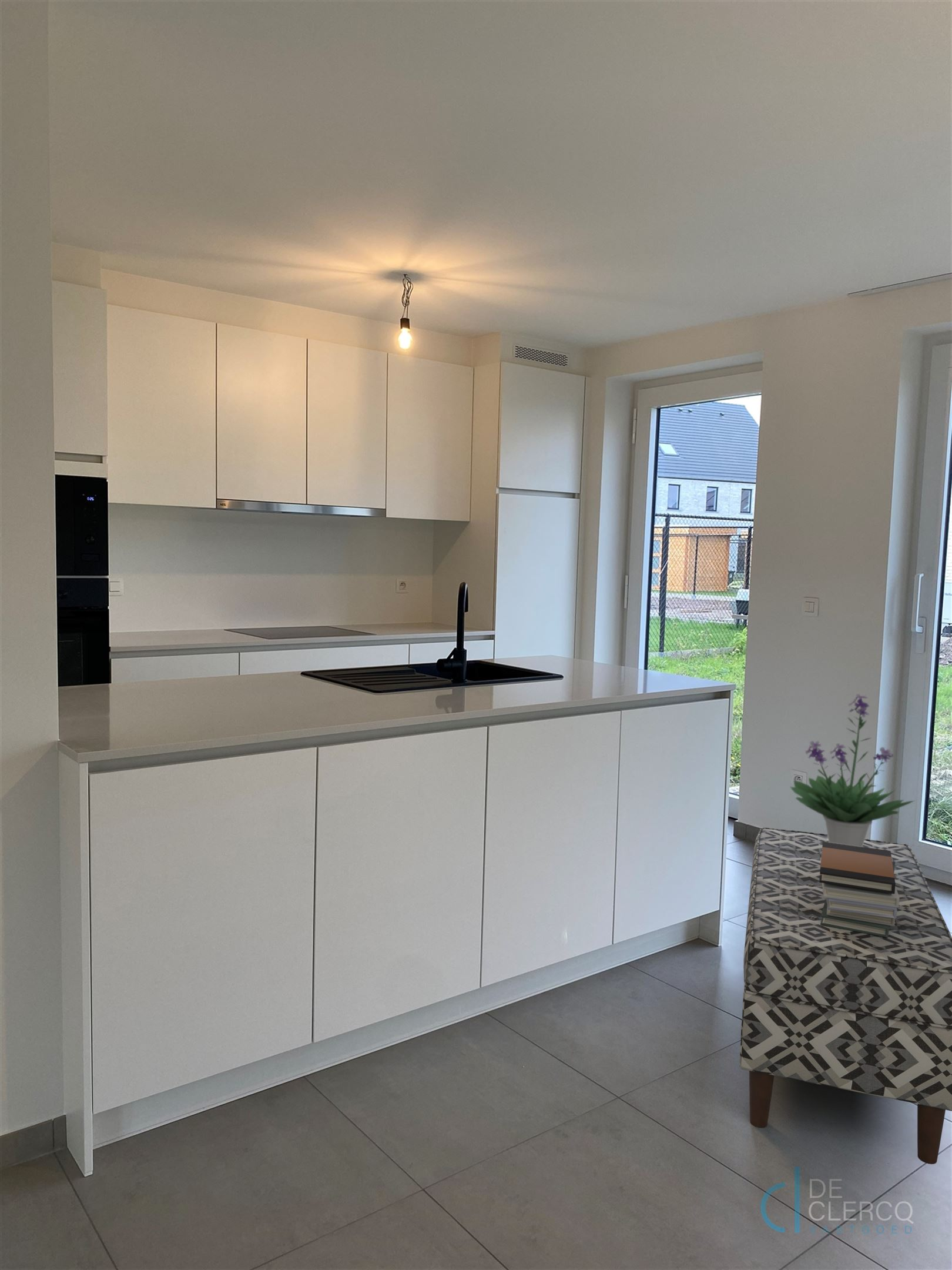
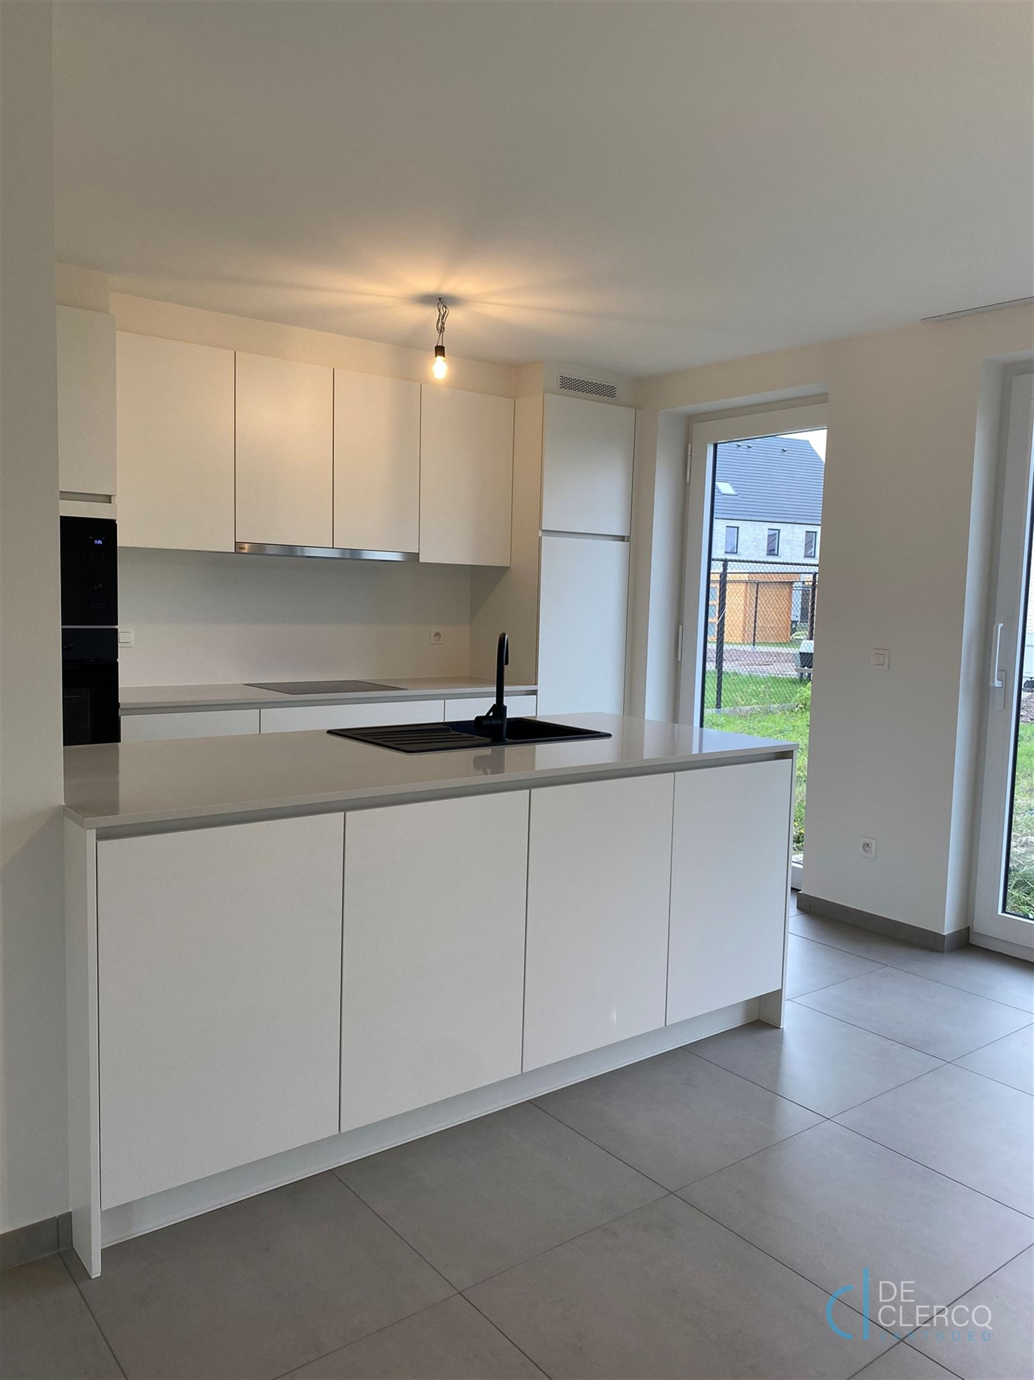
- book stack (857, 887)
- potted plant (849, 778)
- bench (836, 965)
